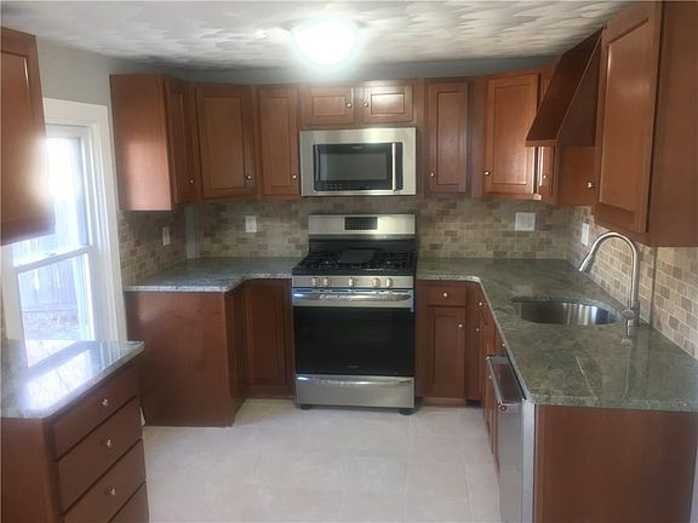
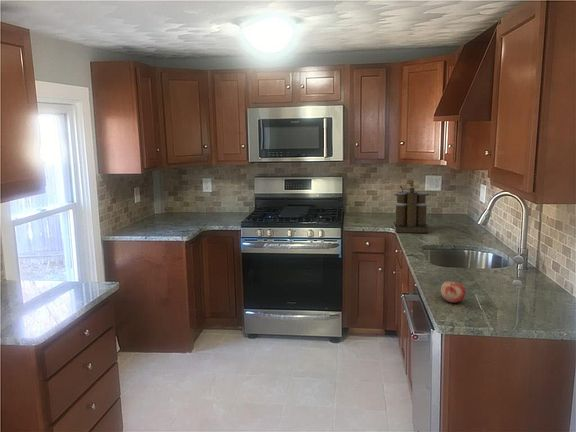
+ coffee maker (410, 204)
+ fruit (452, 291)
